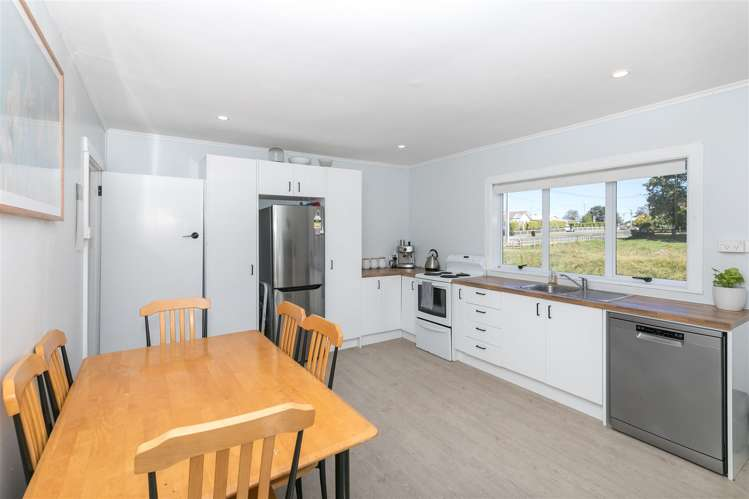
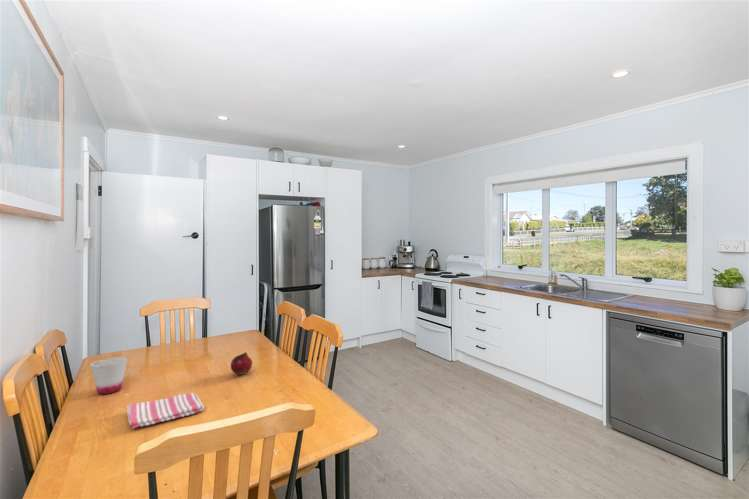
+ cup (109, 376)
+ fruit (241, 363)
+ dish towel (166, 407)
